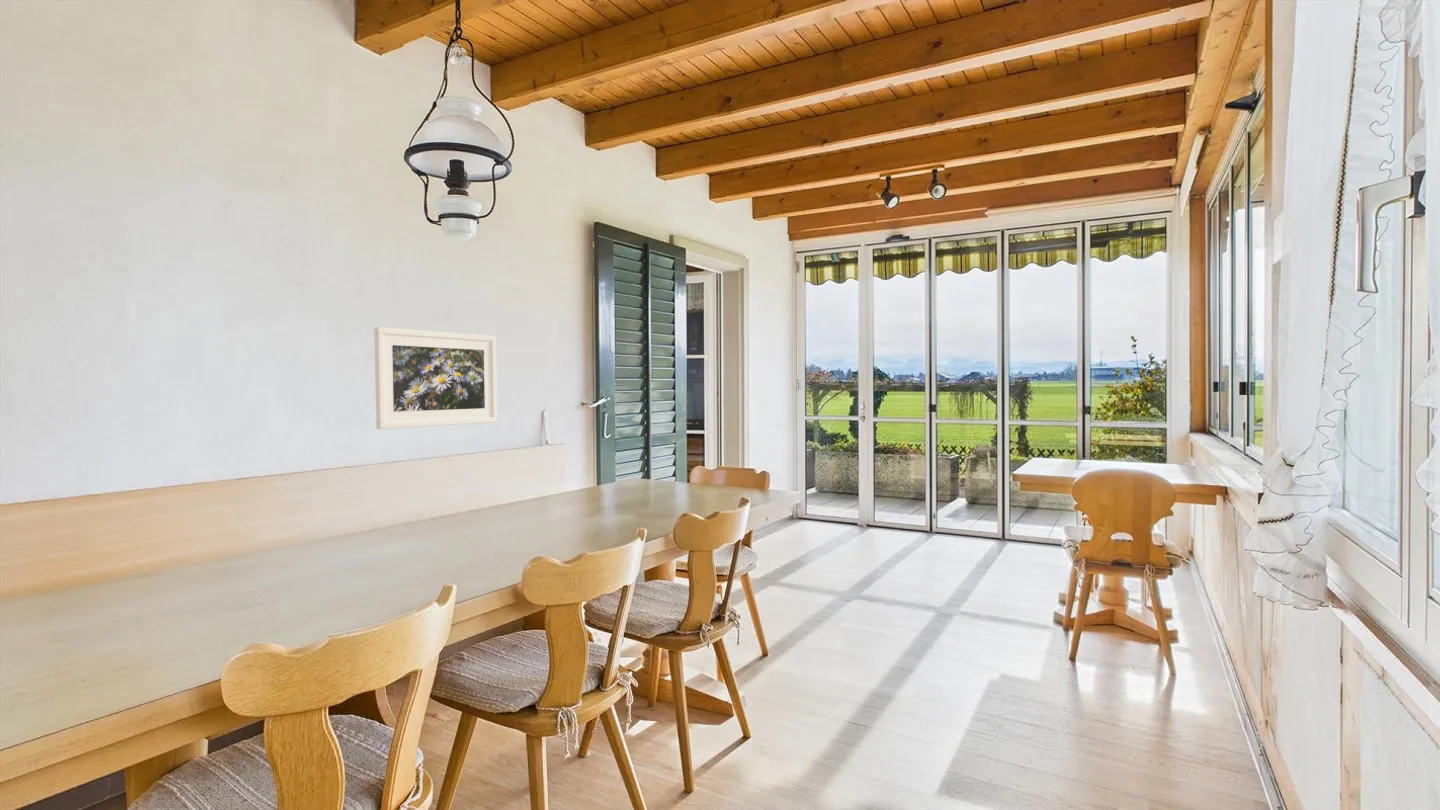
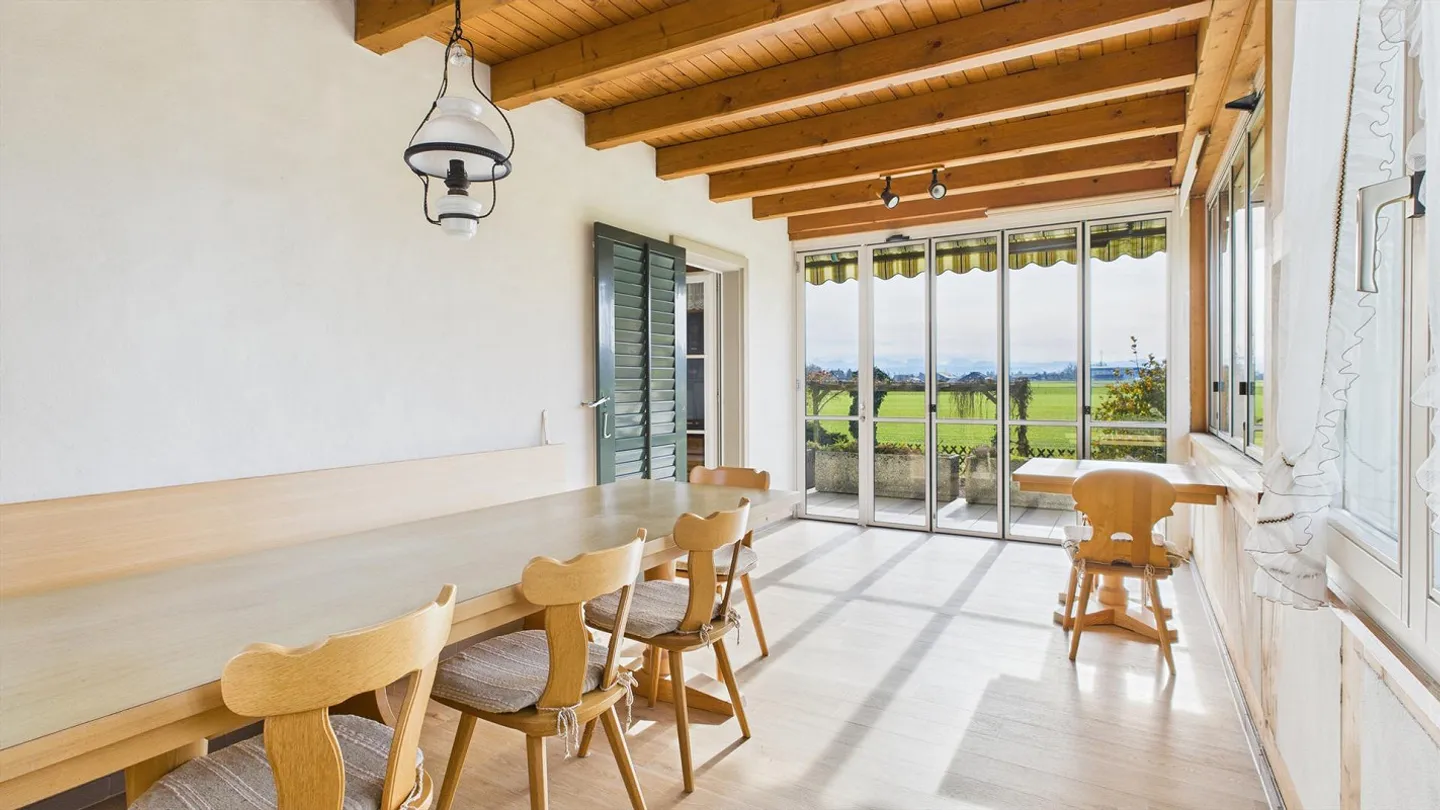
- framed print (440, 378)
